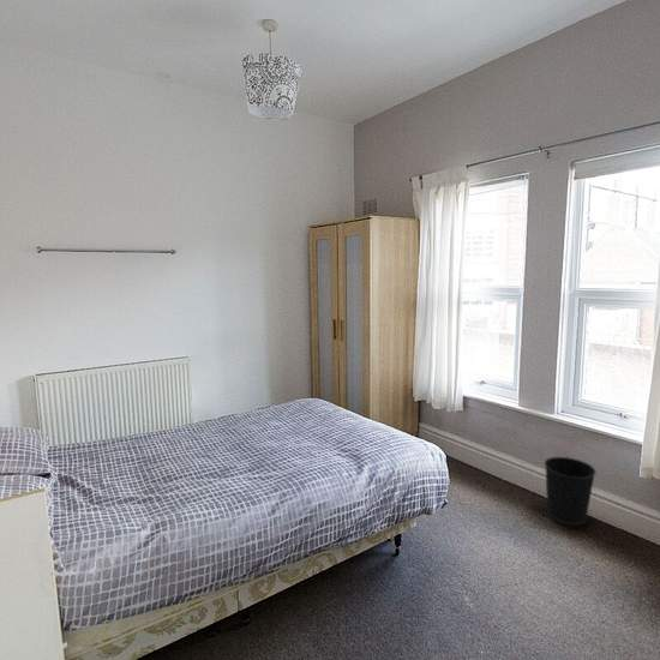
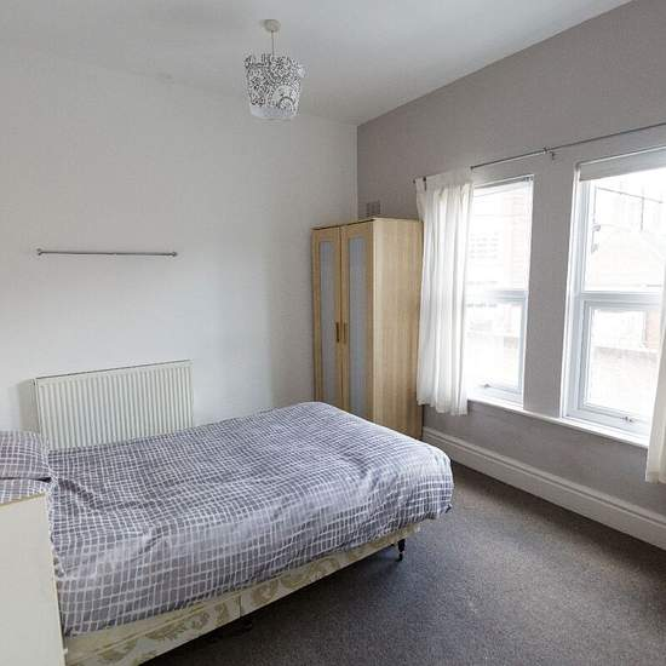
- wastebasket (568, 491)
